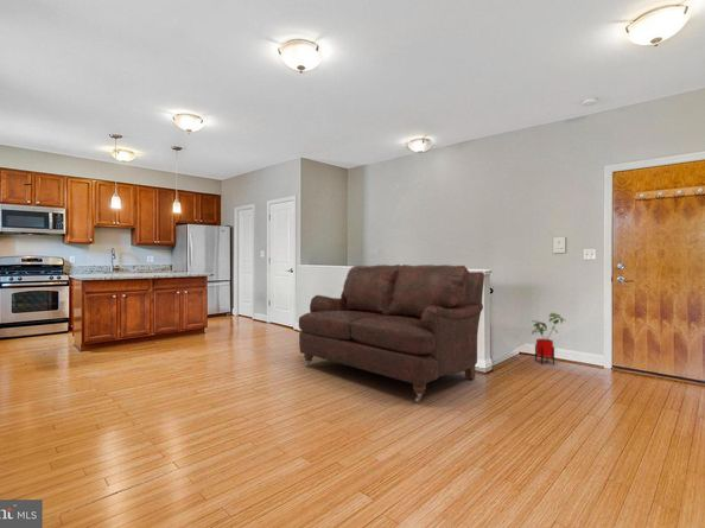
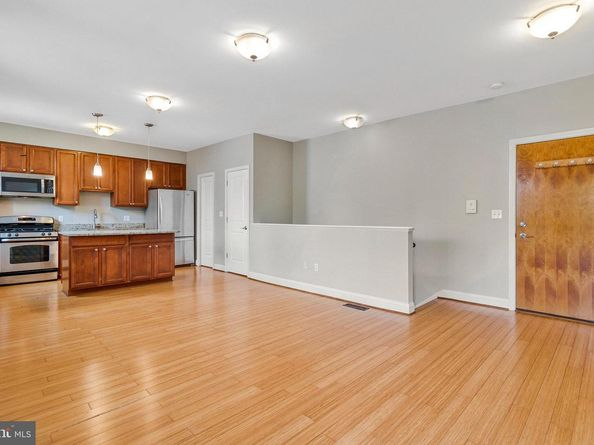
- sofa (388, 317)
- house plant (547, 337)
